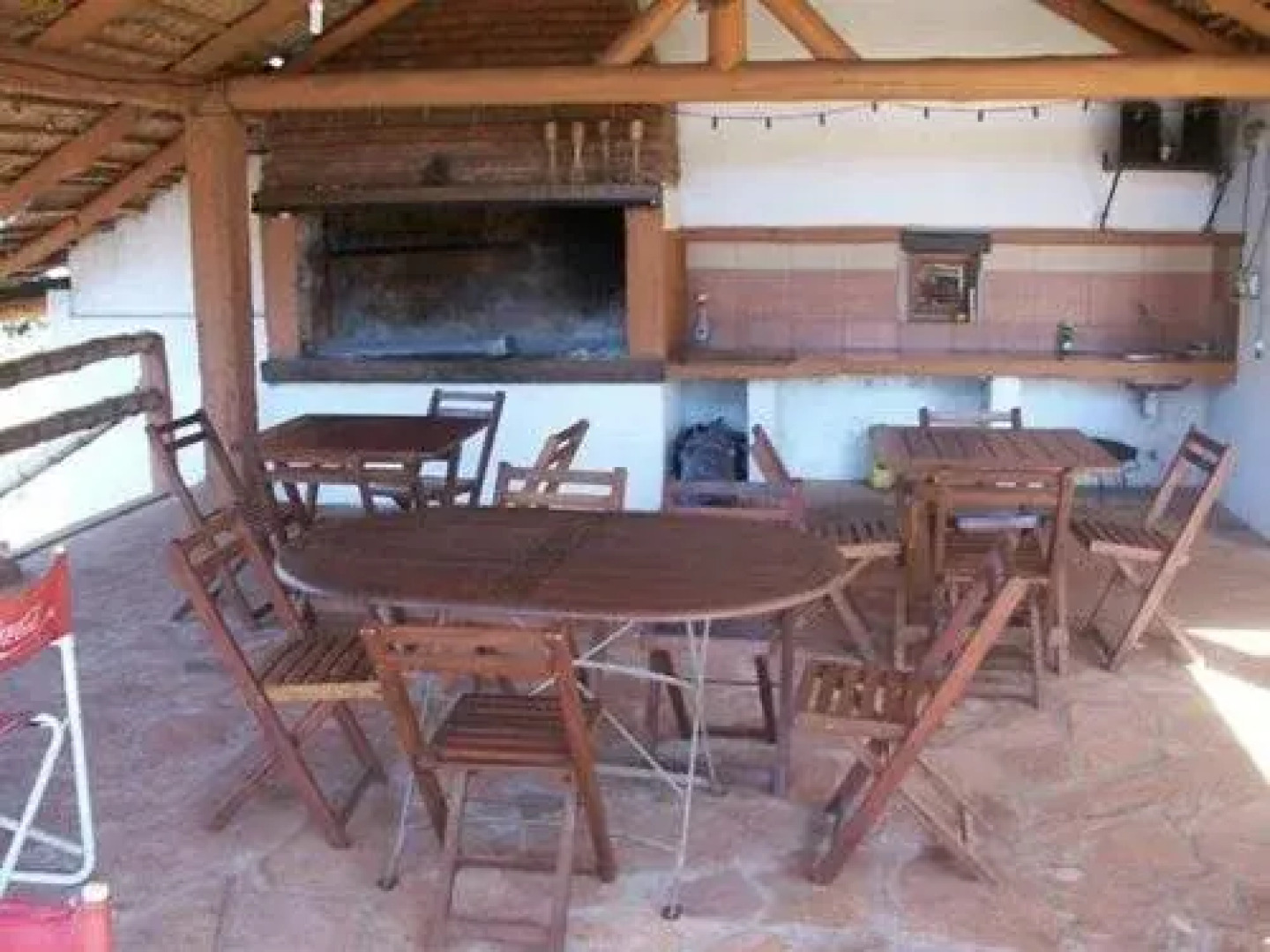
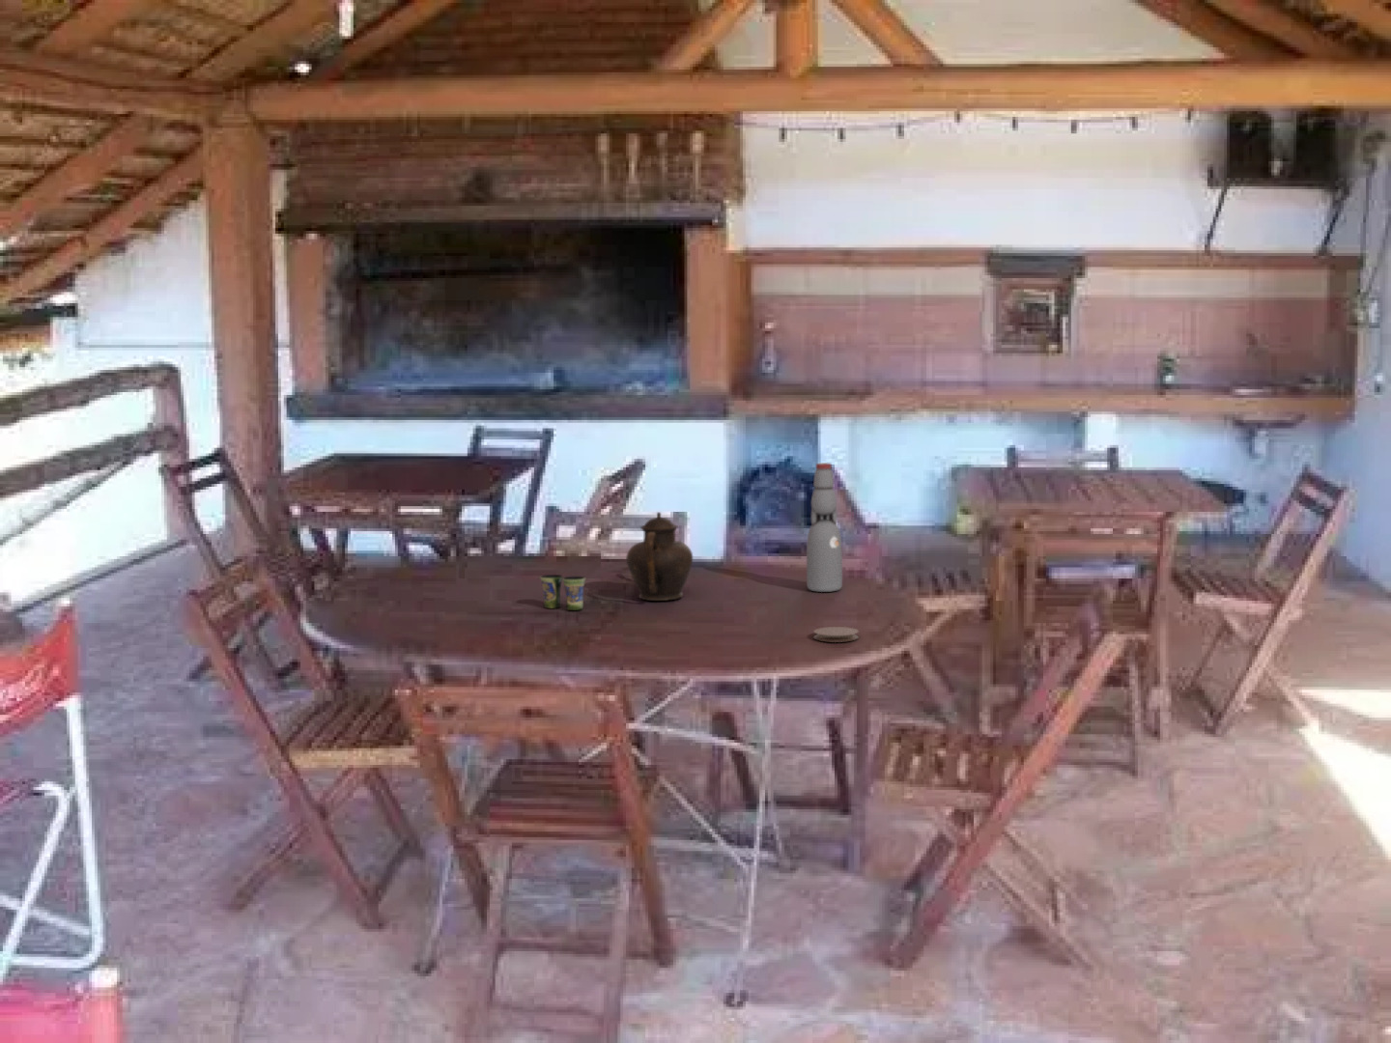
+ coaster (836, 633)
+ teapot (662, 553)
+ cup (565, 591)
+ bottle (824, 526)
